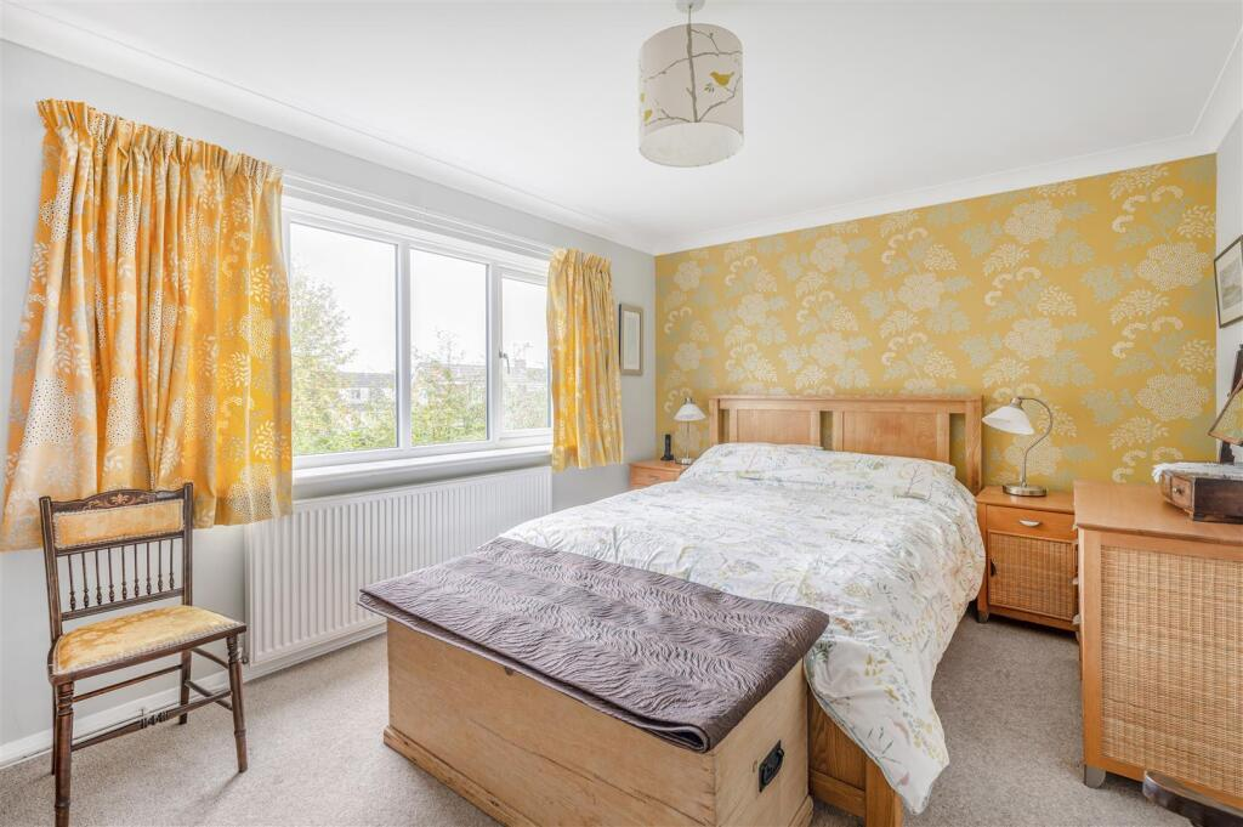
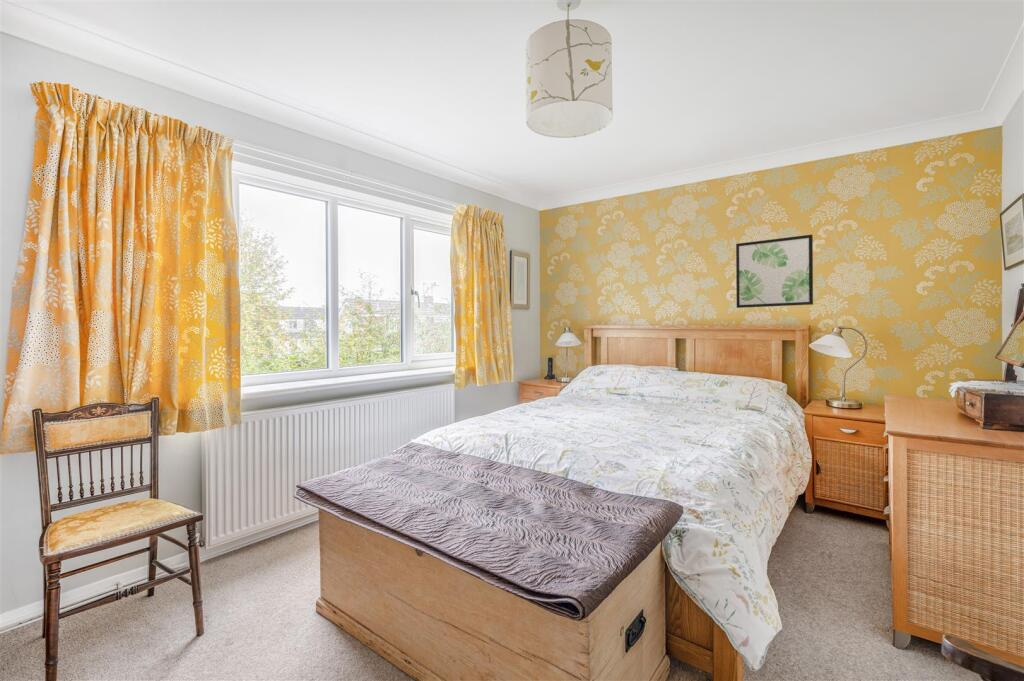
+ wall art (773, 272)
